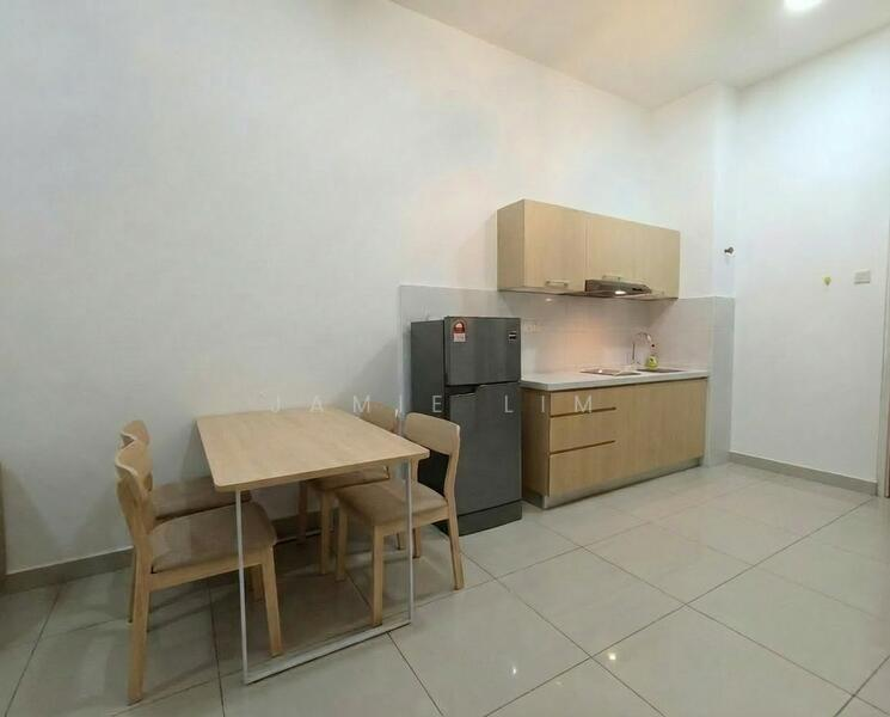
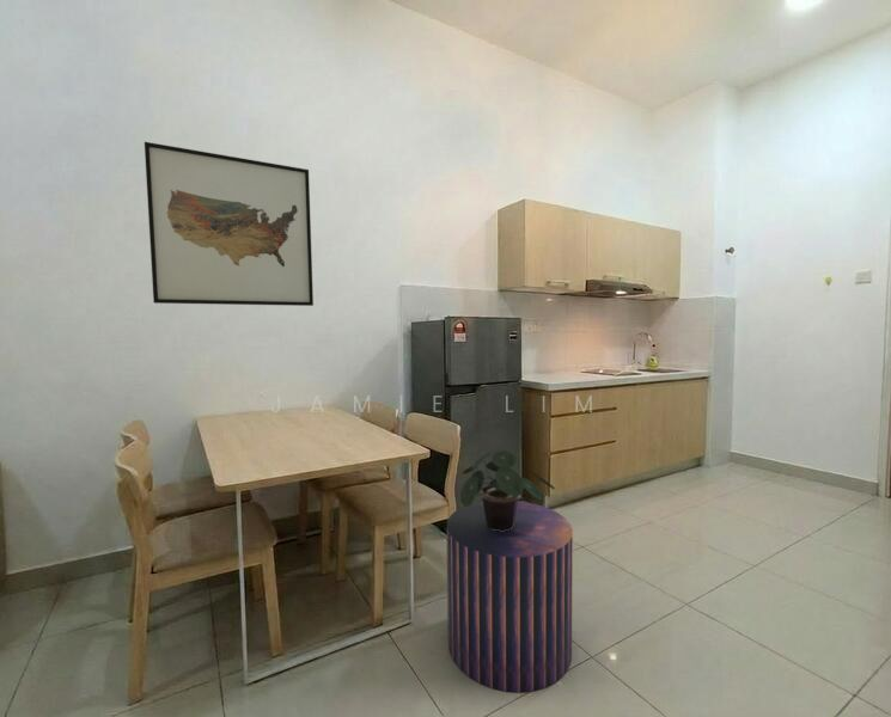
+ wall art (236, 232)
+ stool (508, 583)
+ potted plant (500, 486)
